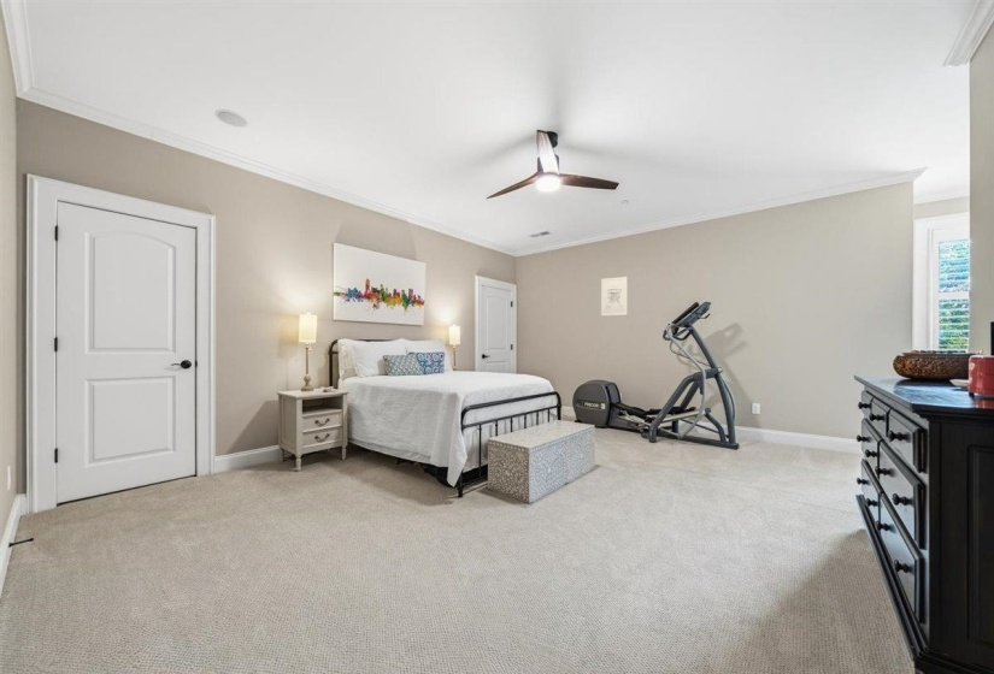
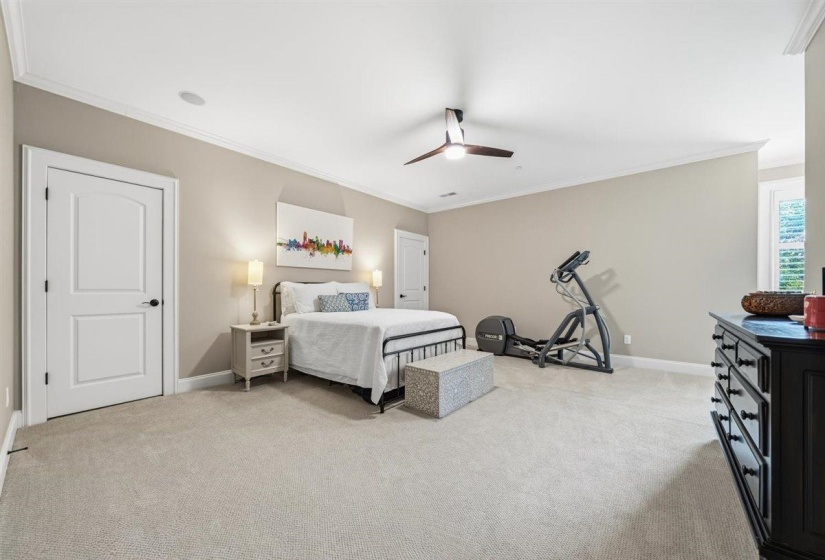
- wall art (613, 296)
